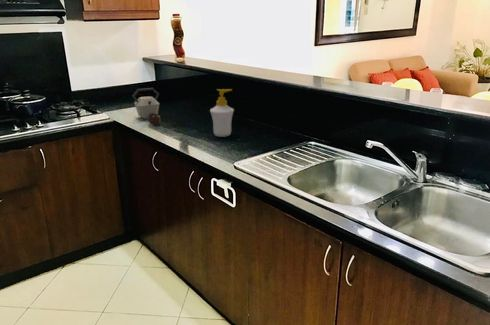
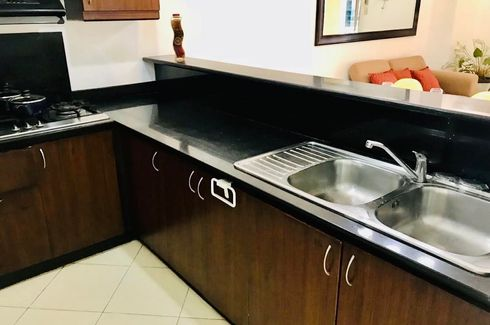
- soap bottle (221, 112)
- kettle (150, 105)
